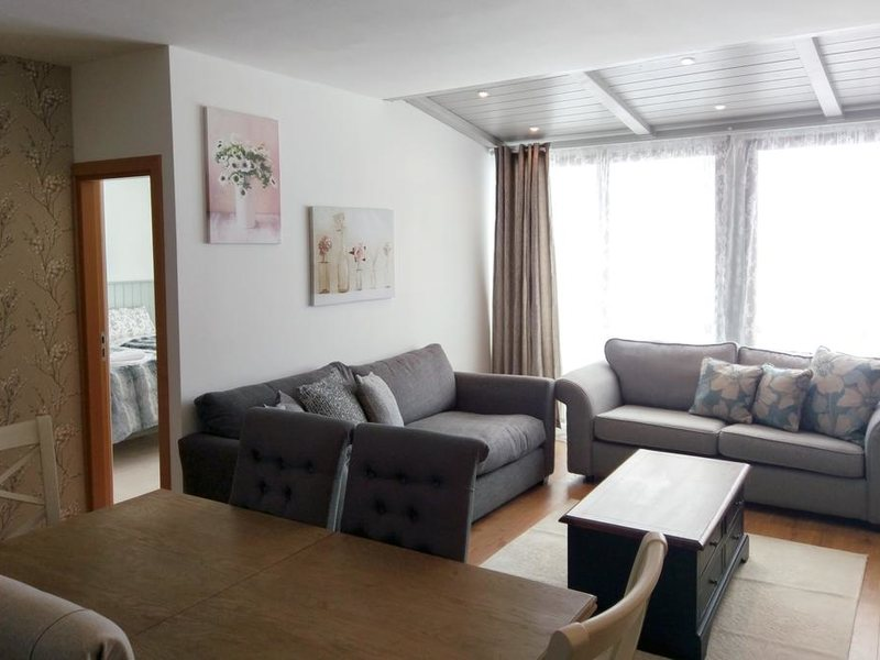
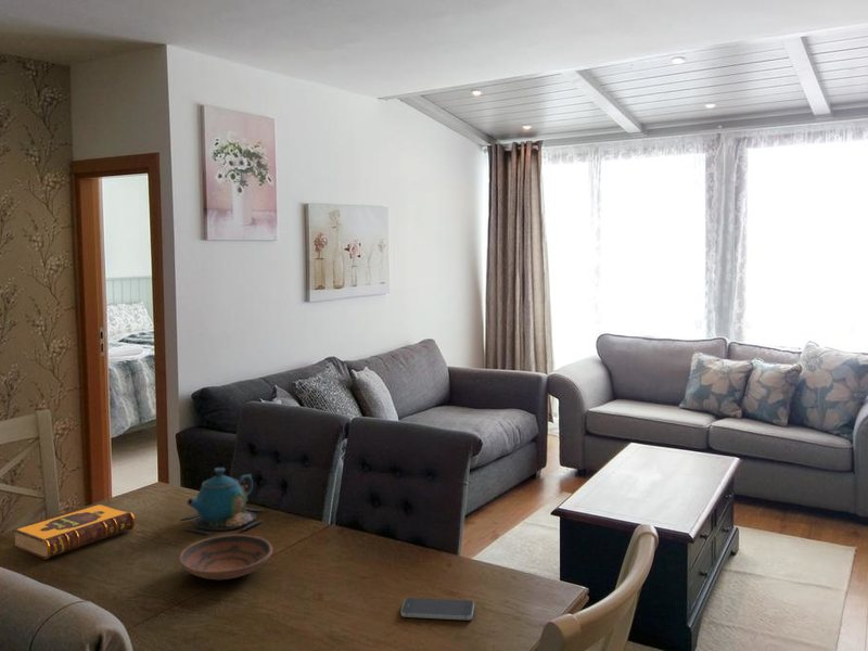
+ bowl (227, 560)
+ smartphone (437, 608)
+ hardback book (76, 529)
+ teapot (224, 494)
